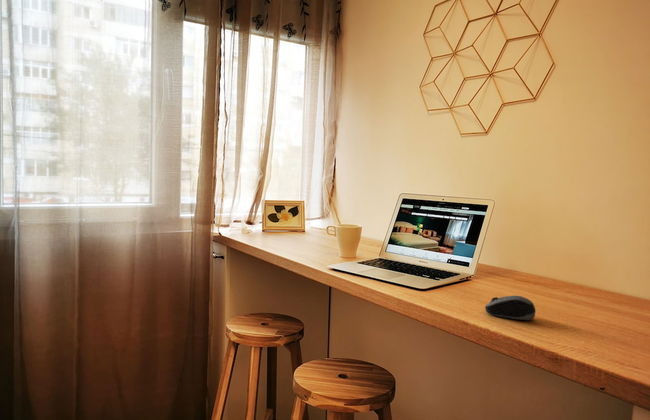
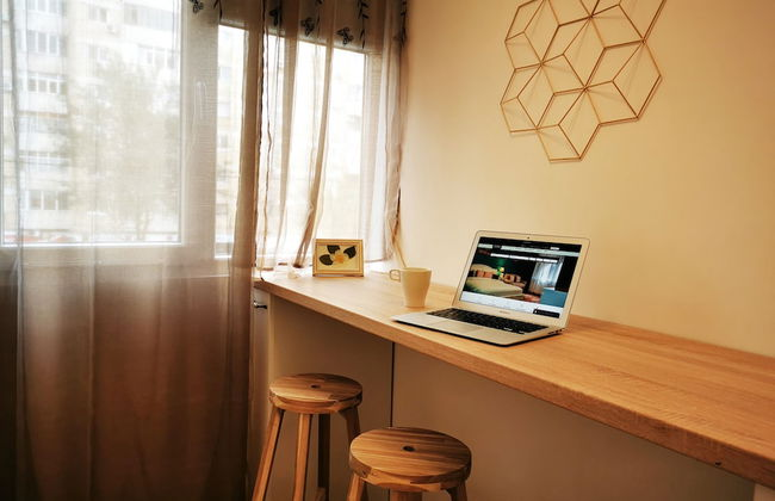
- computer mouse (510, 305)
